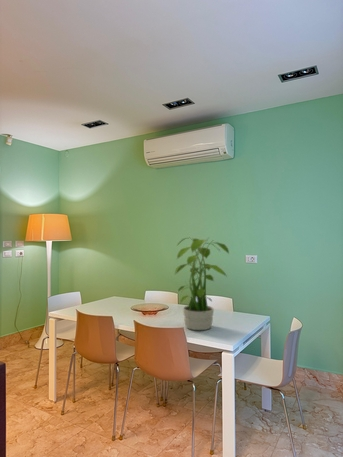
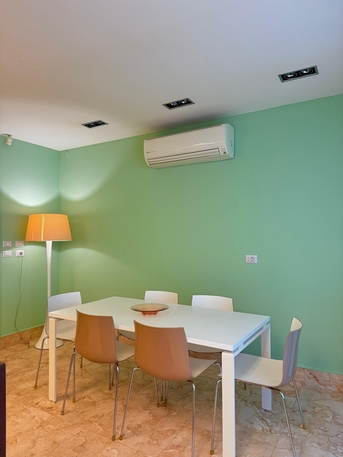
- potted plant (201, 281)
